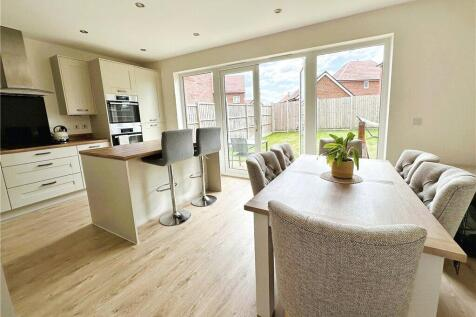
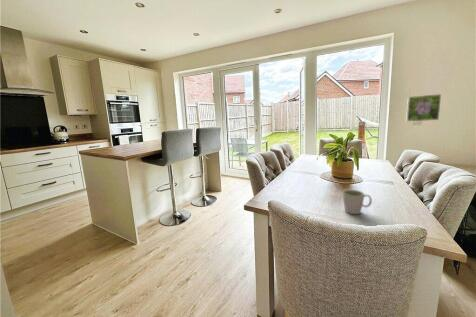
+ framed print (422, 108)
+ mug (356, 202)
